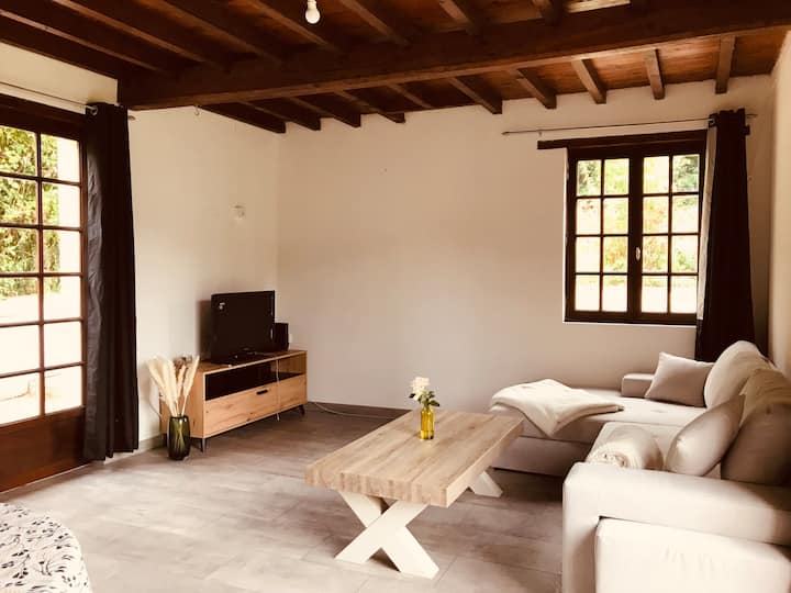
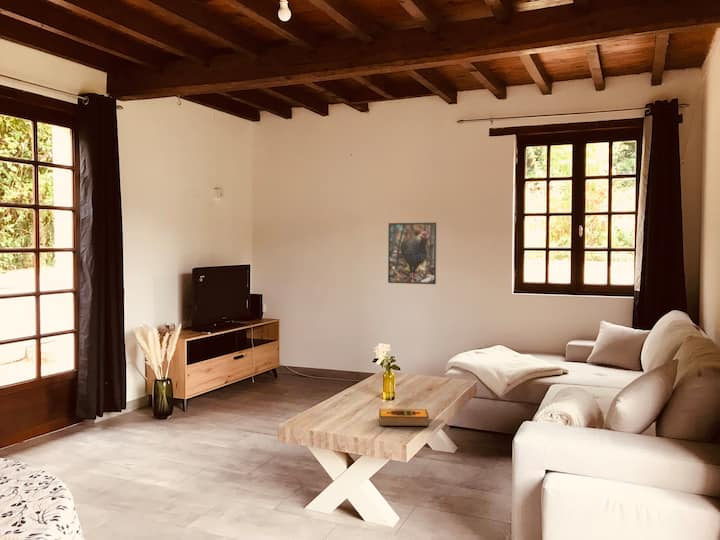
+ hardback book (403, 416)
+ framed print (411, 253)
